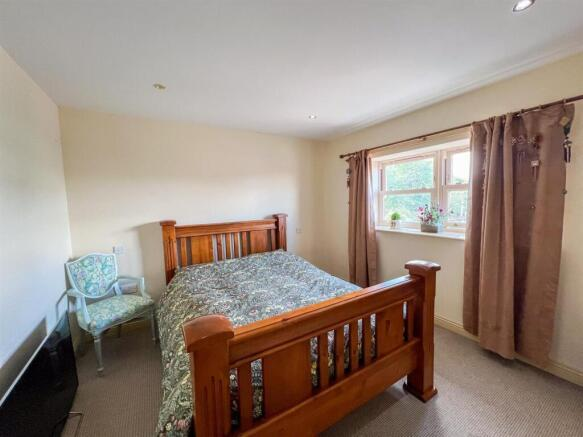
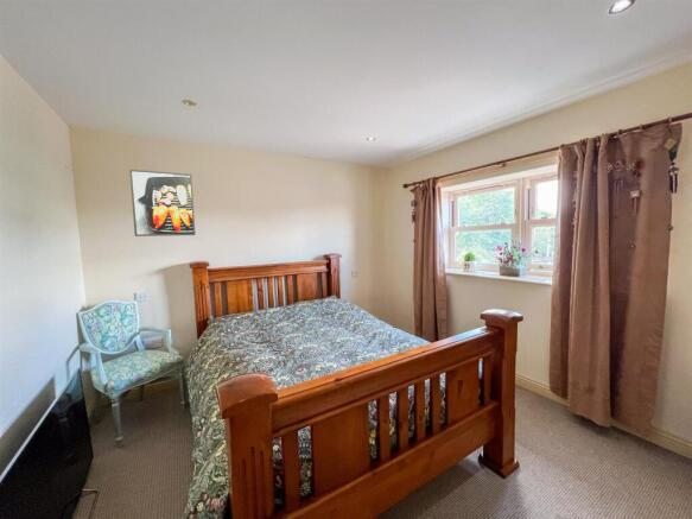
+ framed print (164, 203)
